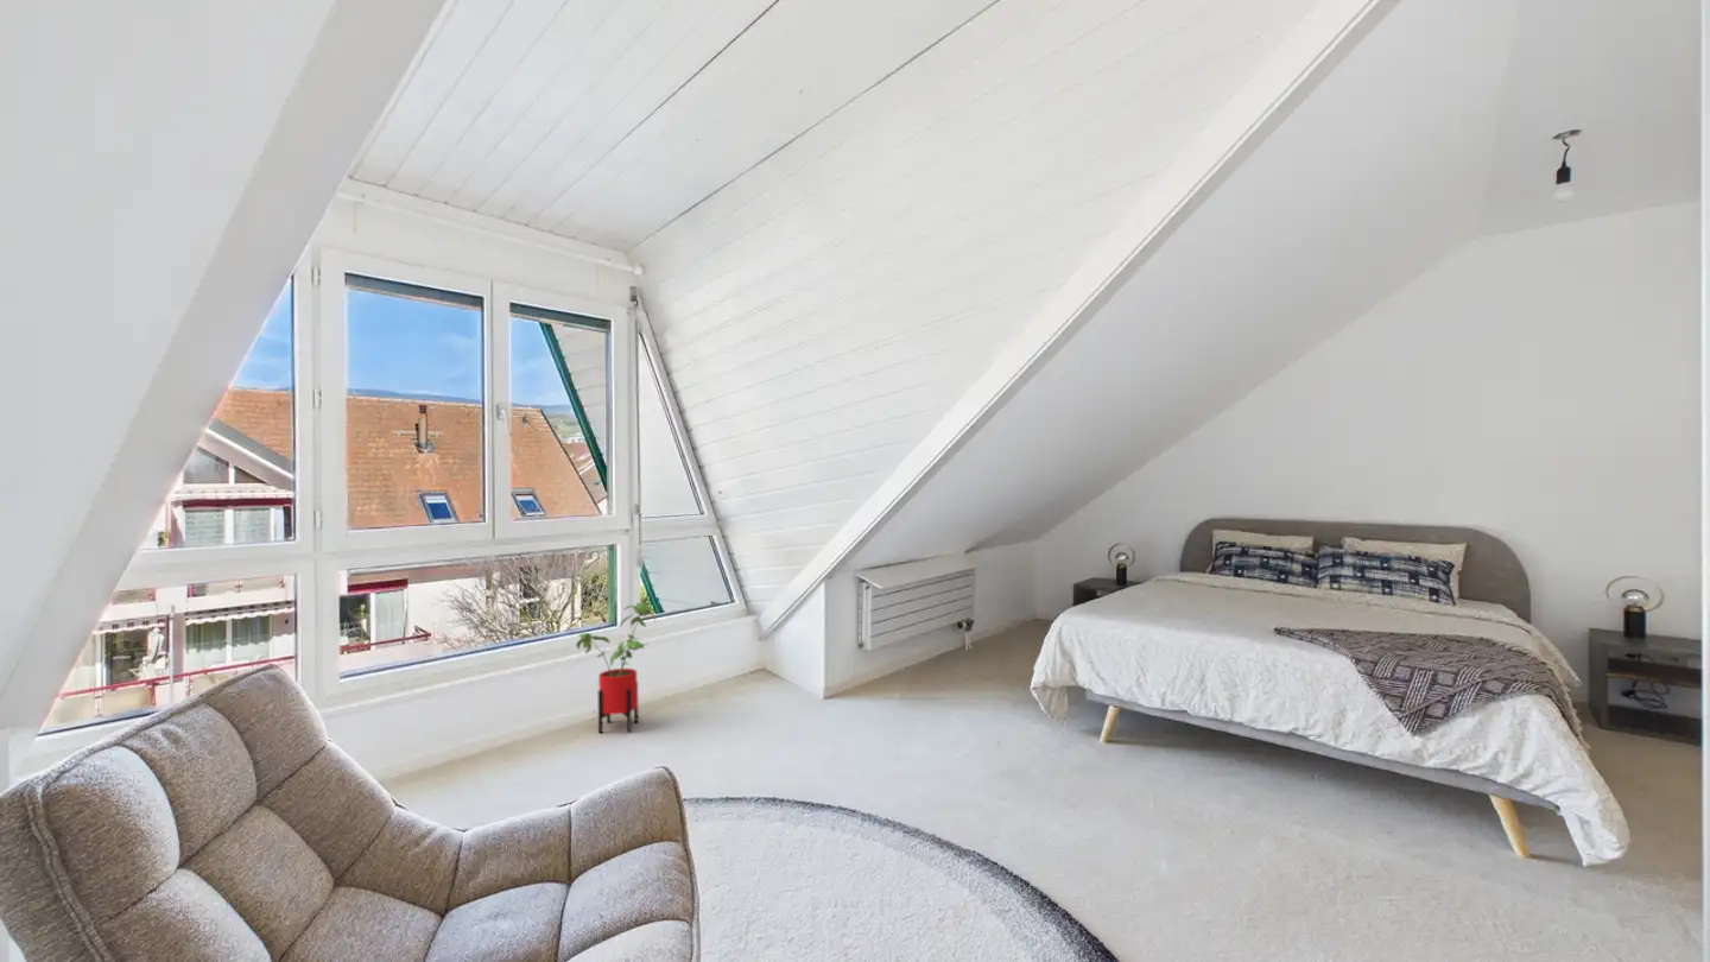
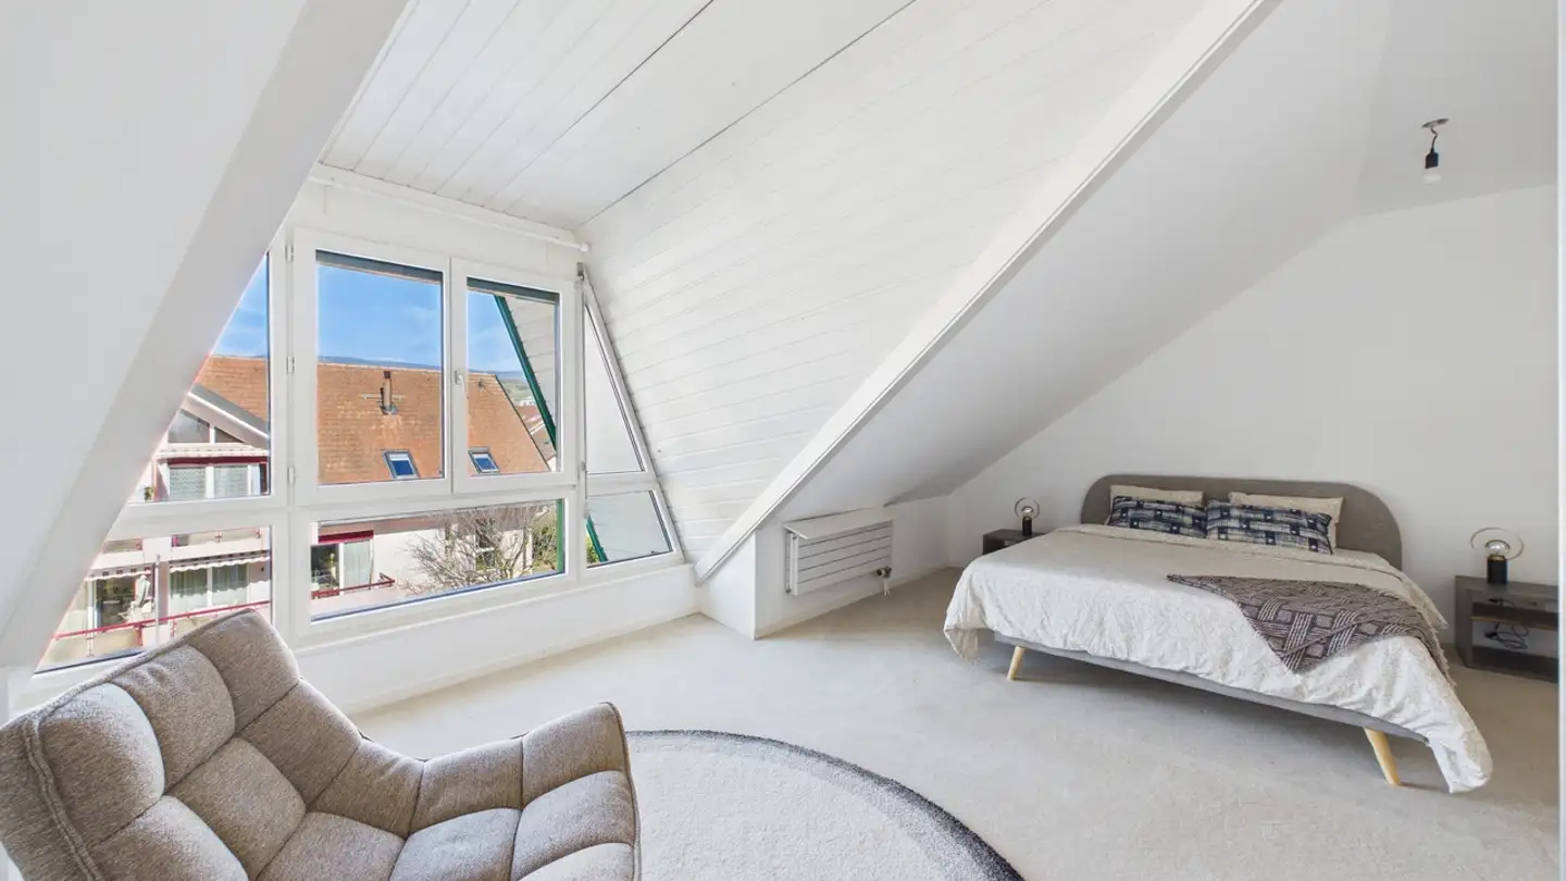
- house plant (622, 665)
